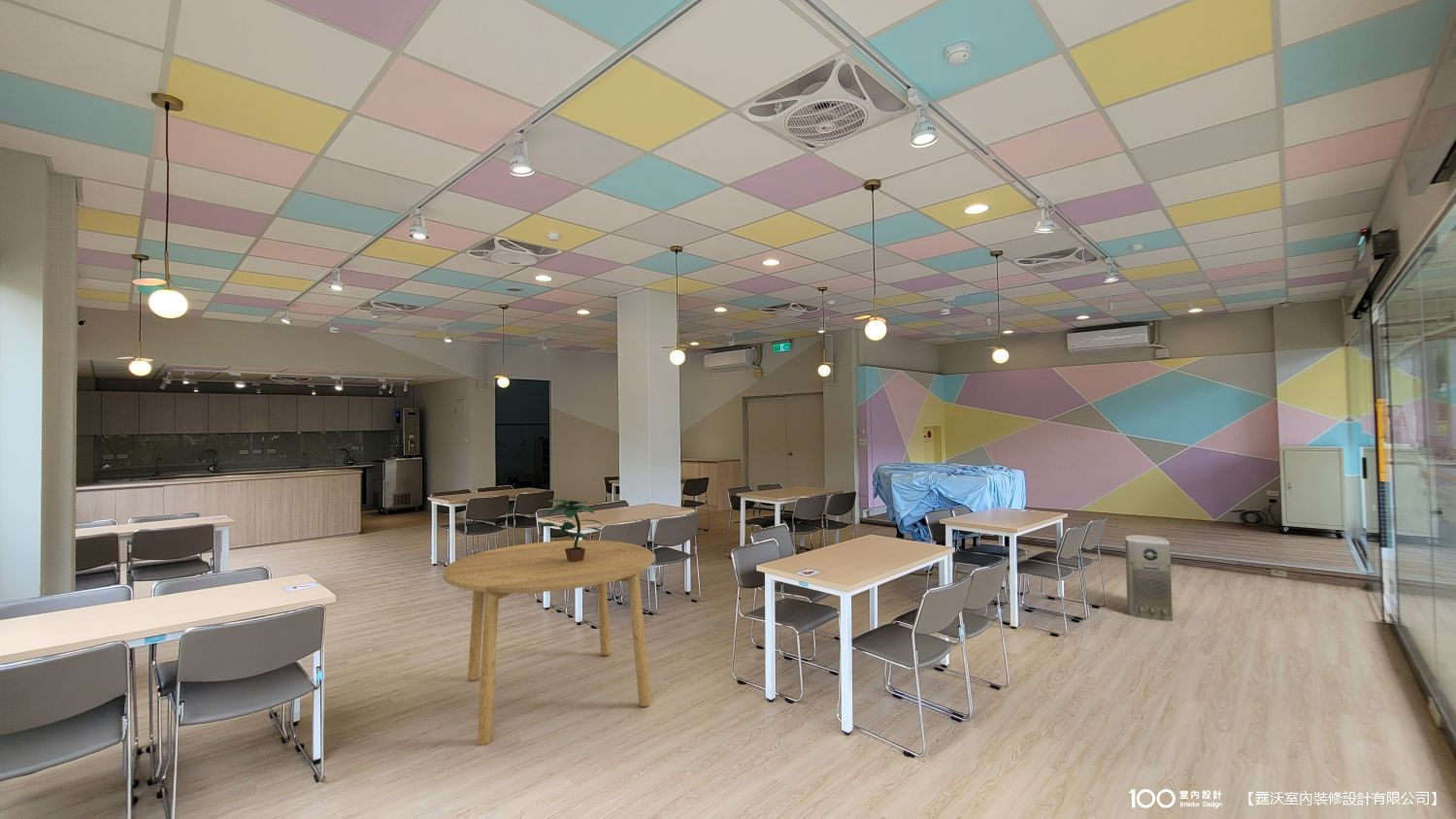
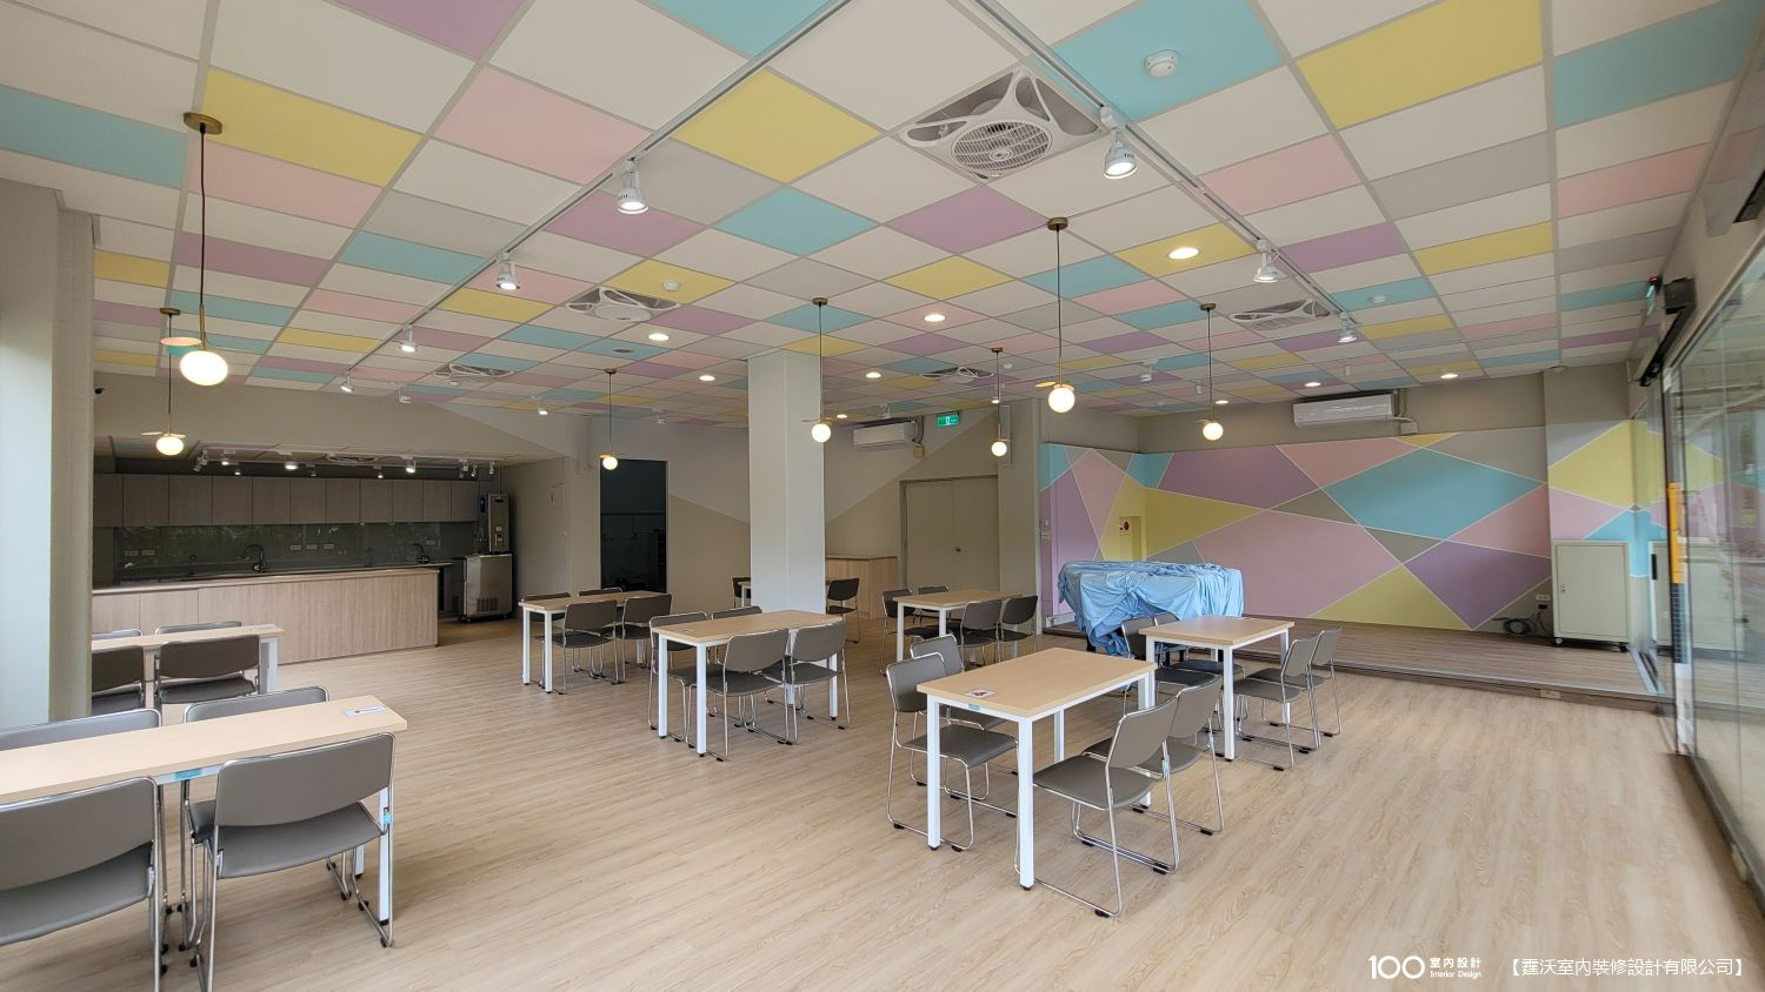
- air purifier (1147, 575)
- potted plant (570, 529)
- dining table (546, 591)
